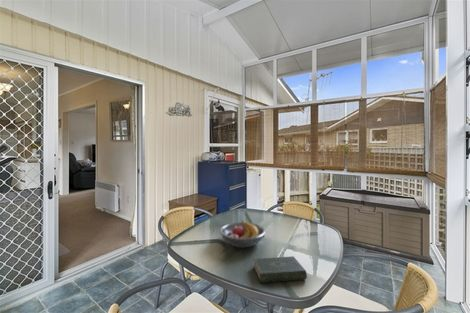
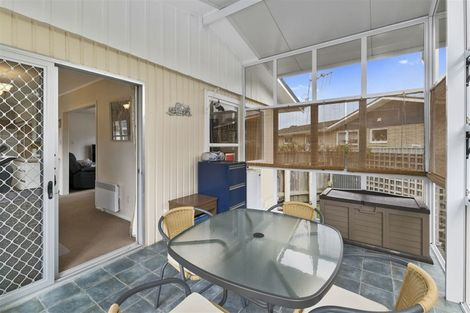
- fruit bowl (242, 234)
- book (278, 269)
